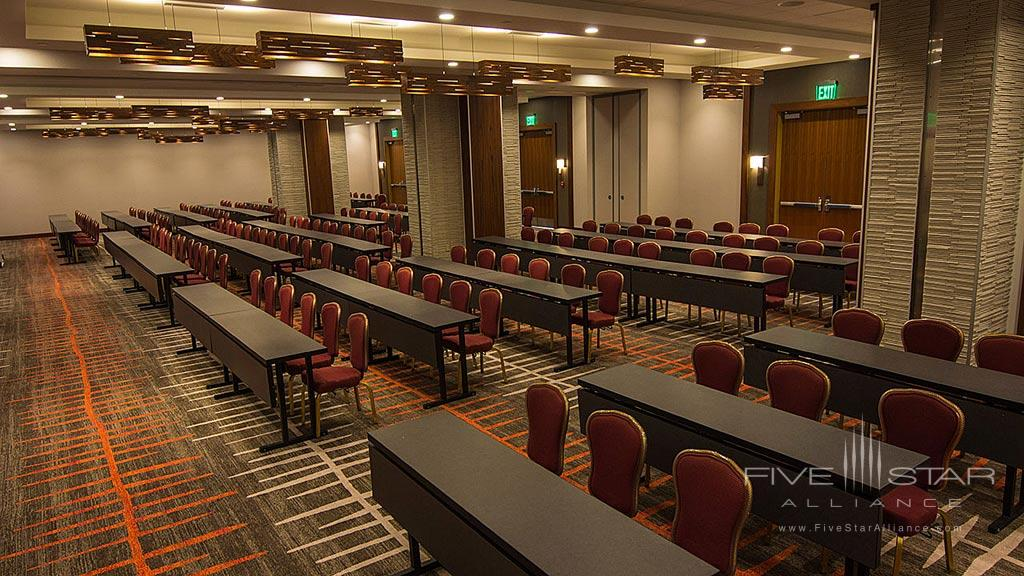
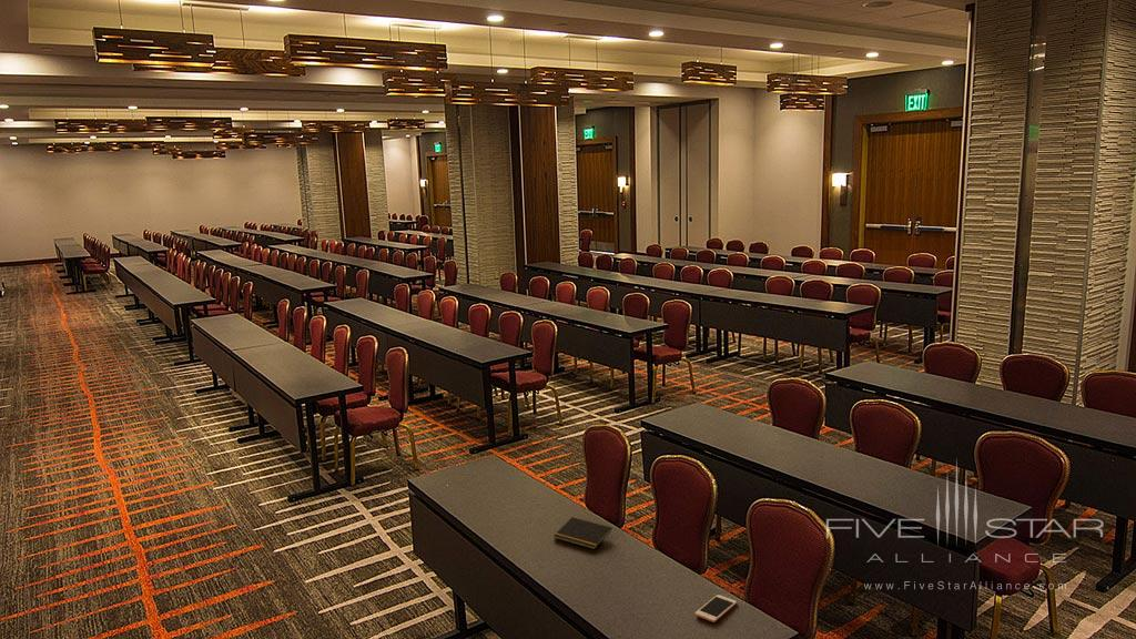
+ cell phone (716, 608)
+ notepad (582, 532)
